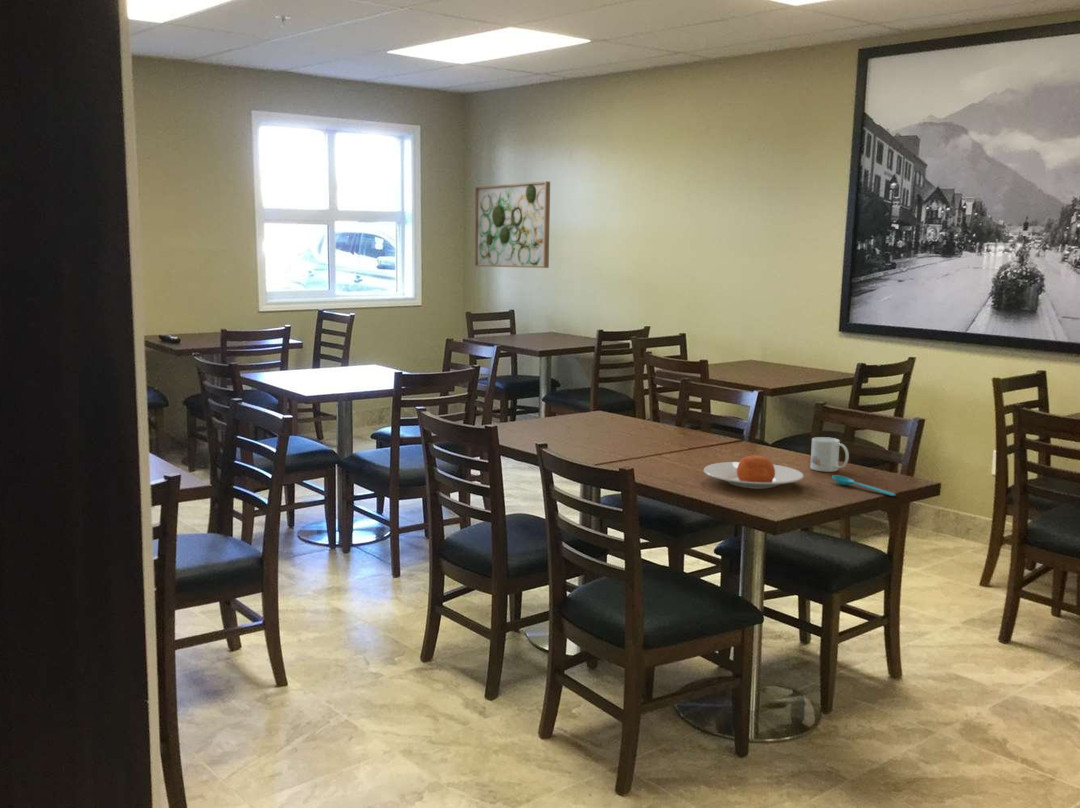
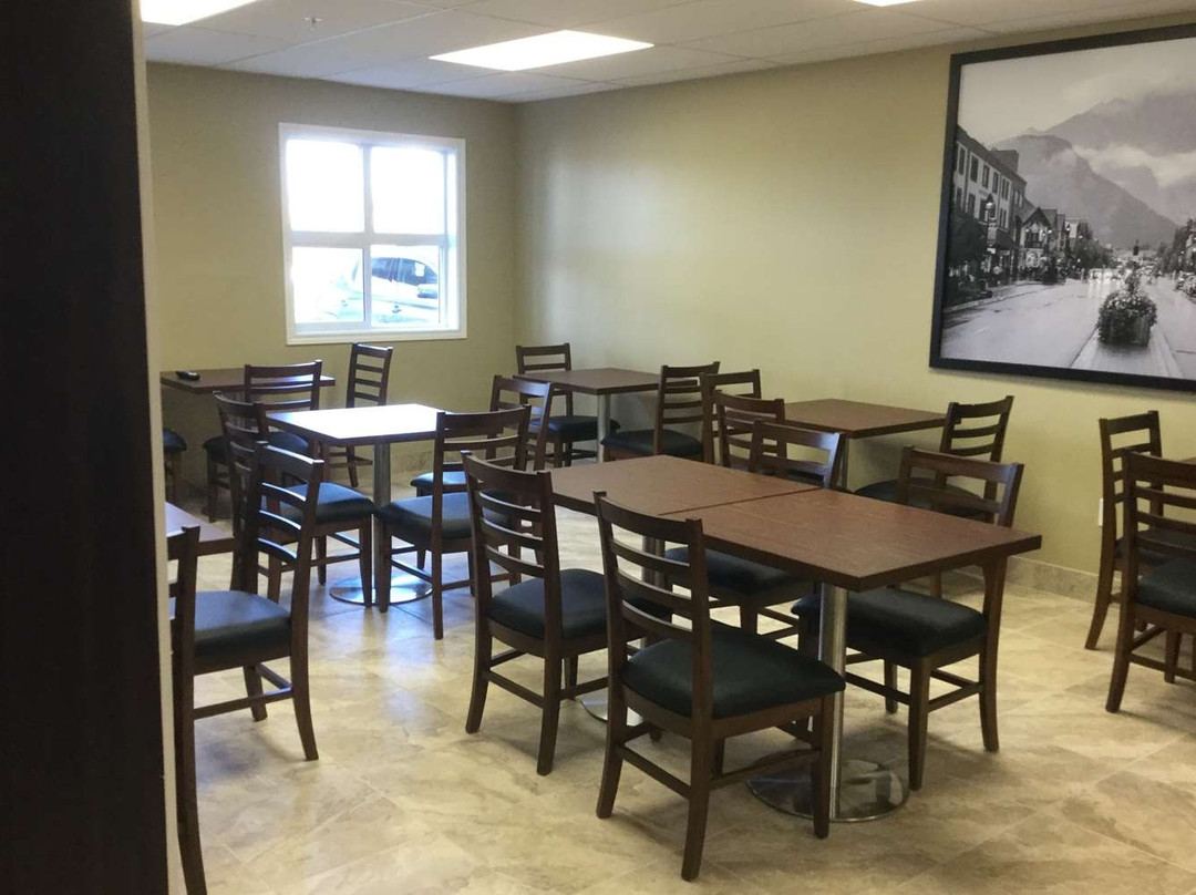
- wall art (509, 226)
- plate (753, 468)
- spoon (862, 485)
- mug (830, 455)
